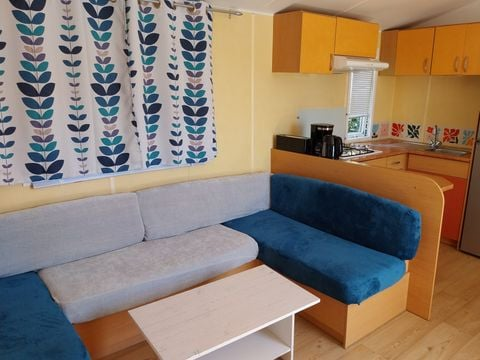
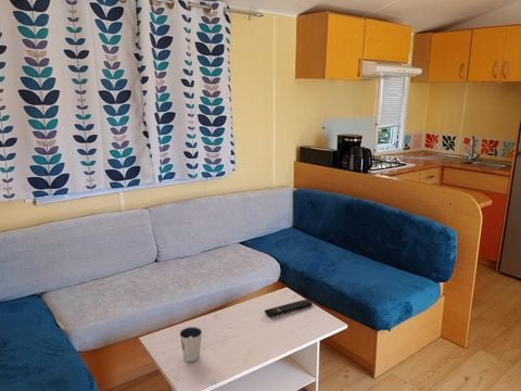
+ dixie cup (191, 344)
+ remote control (289, 307)
